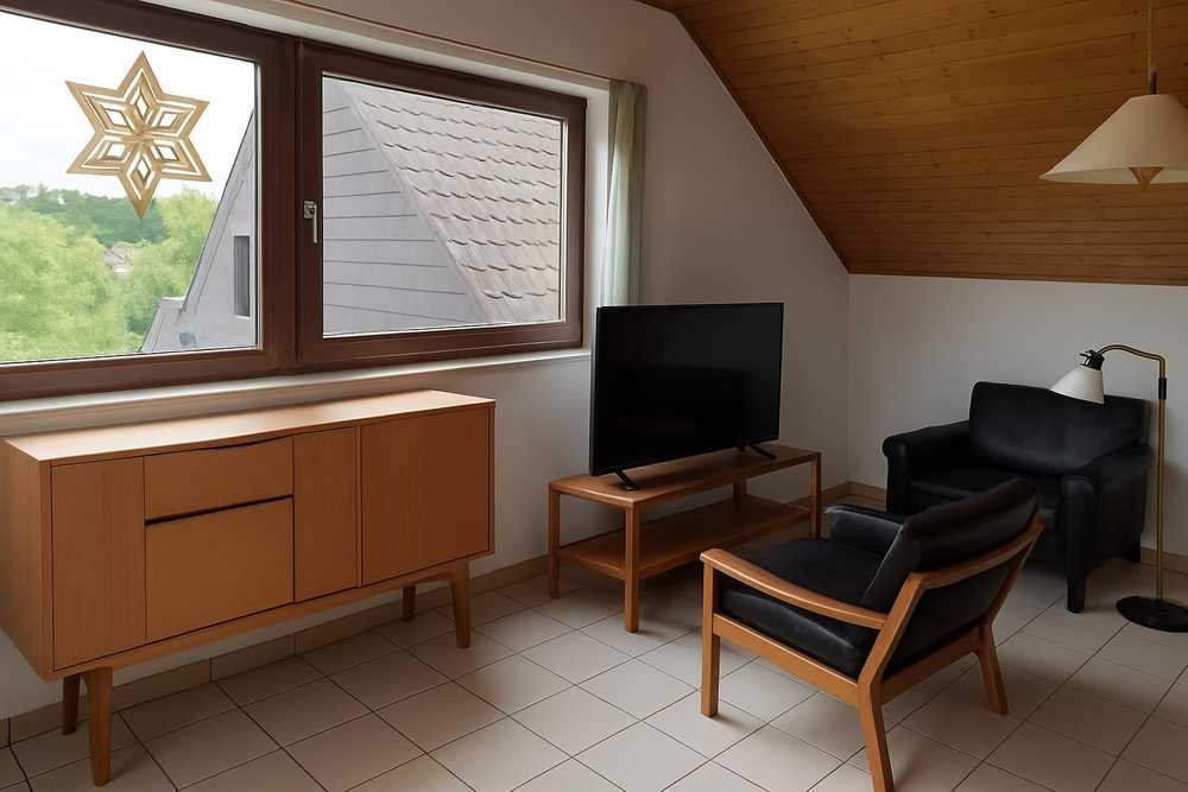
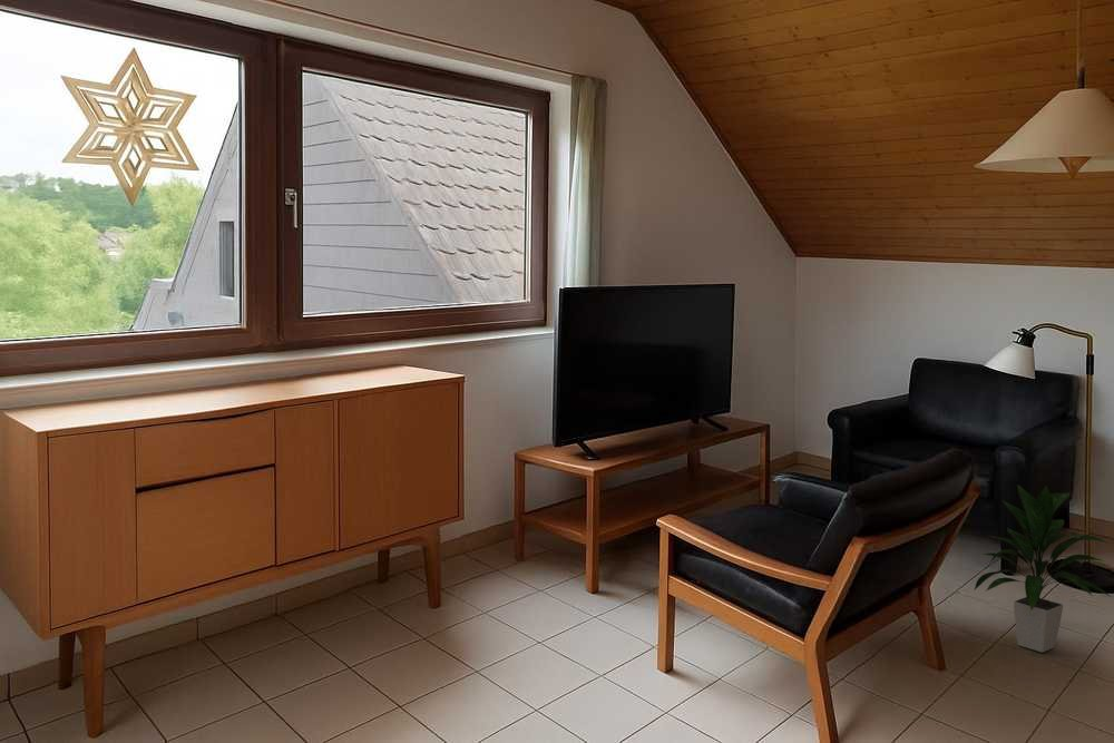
+ indoor plant (1036, 563)
